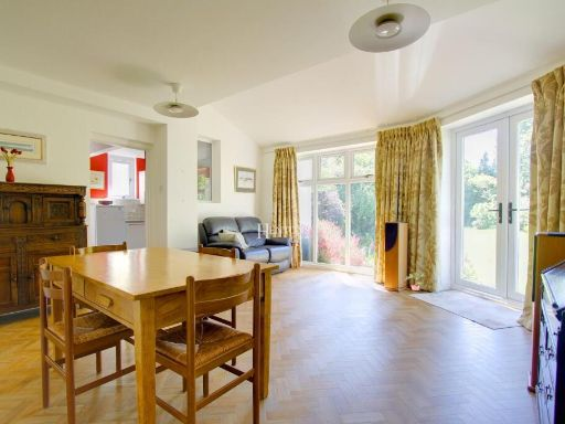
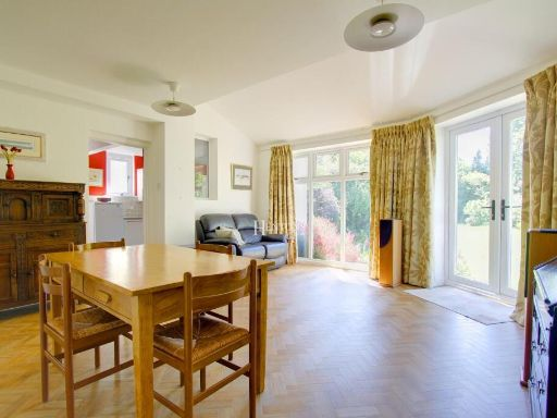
- potted plant (411, 277)
